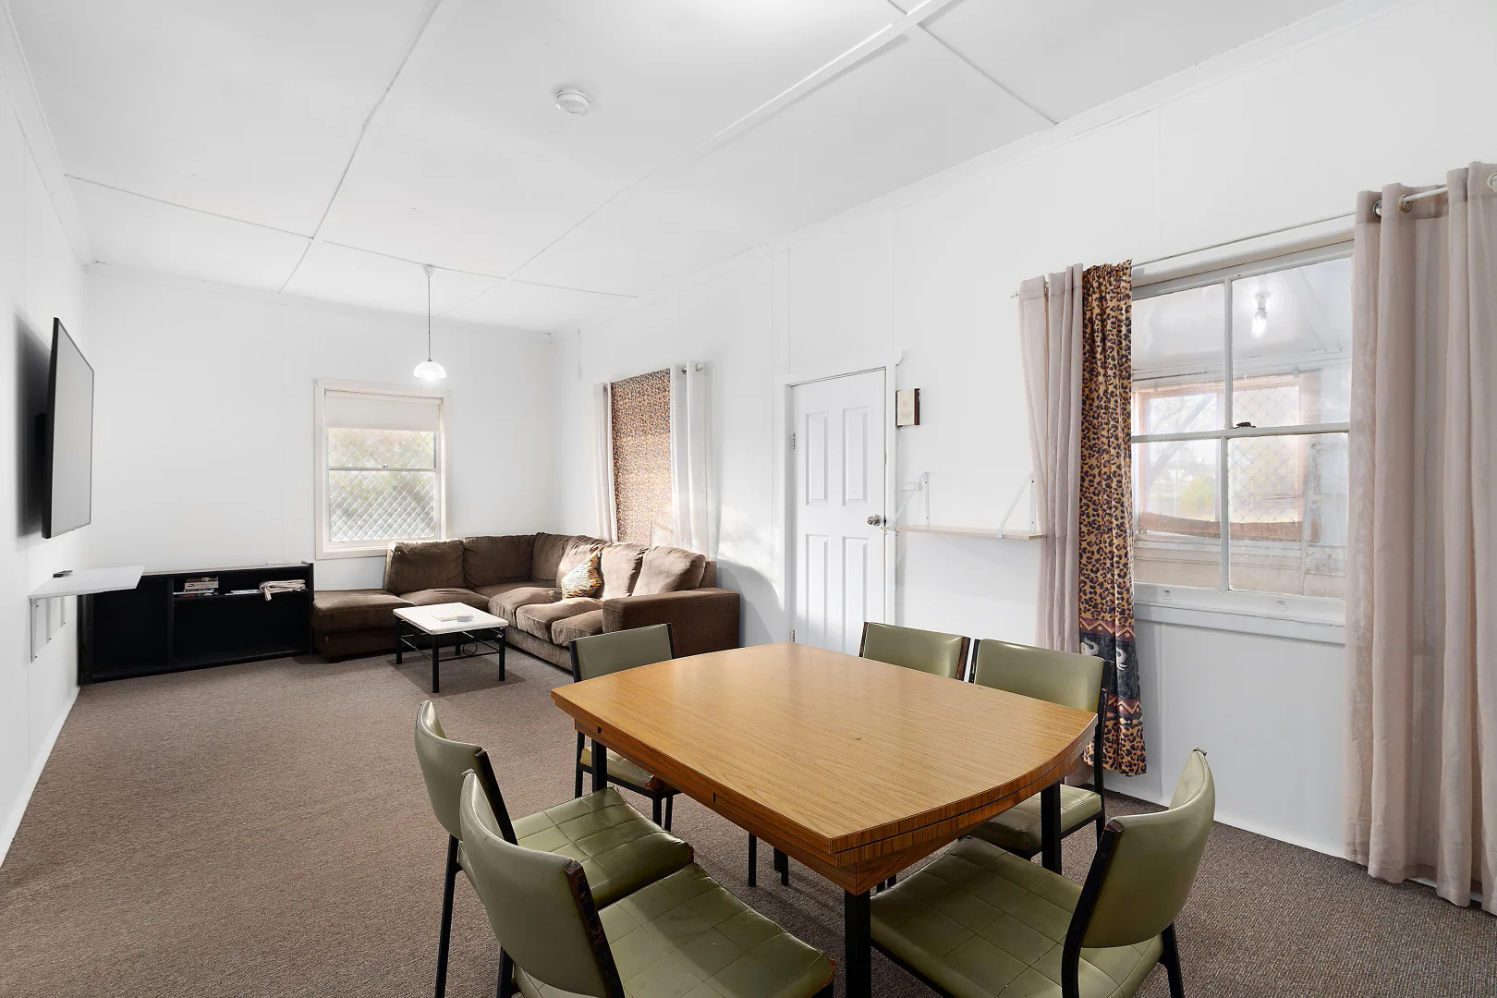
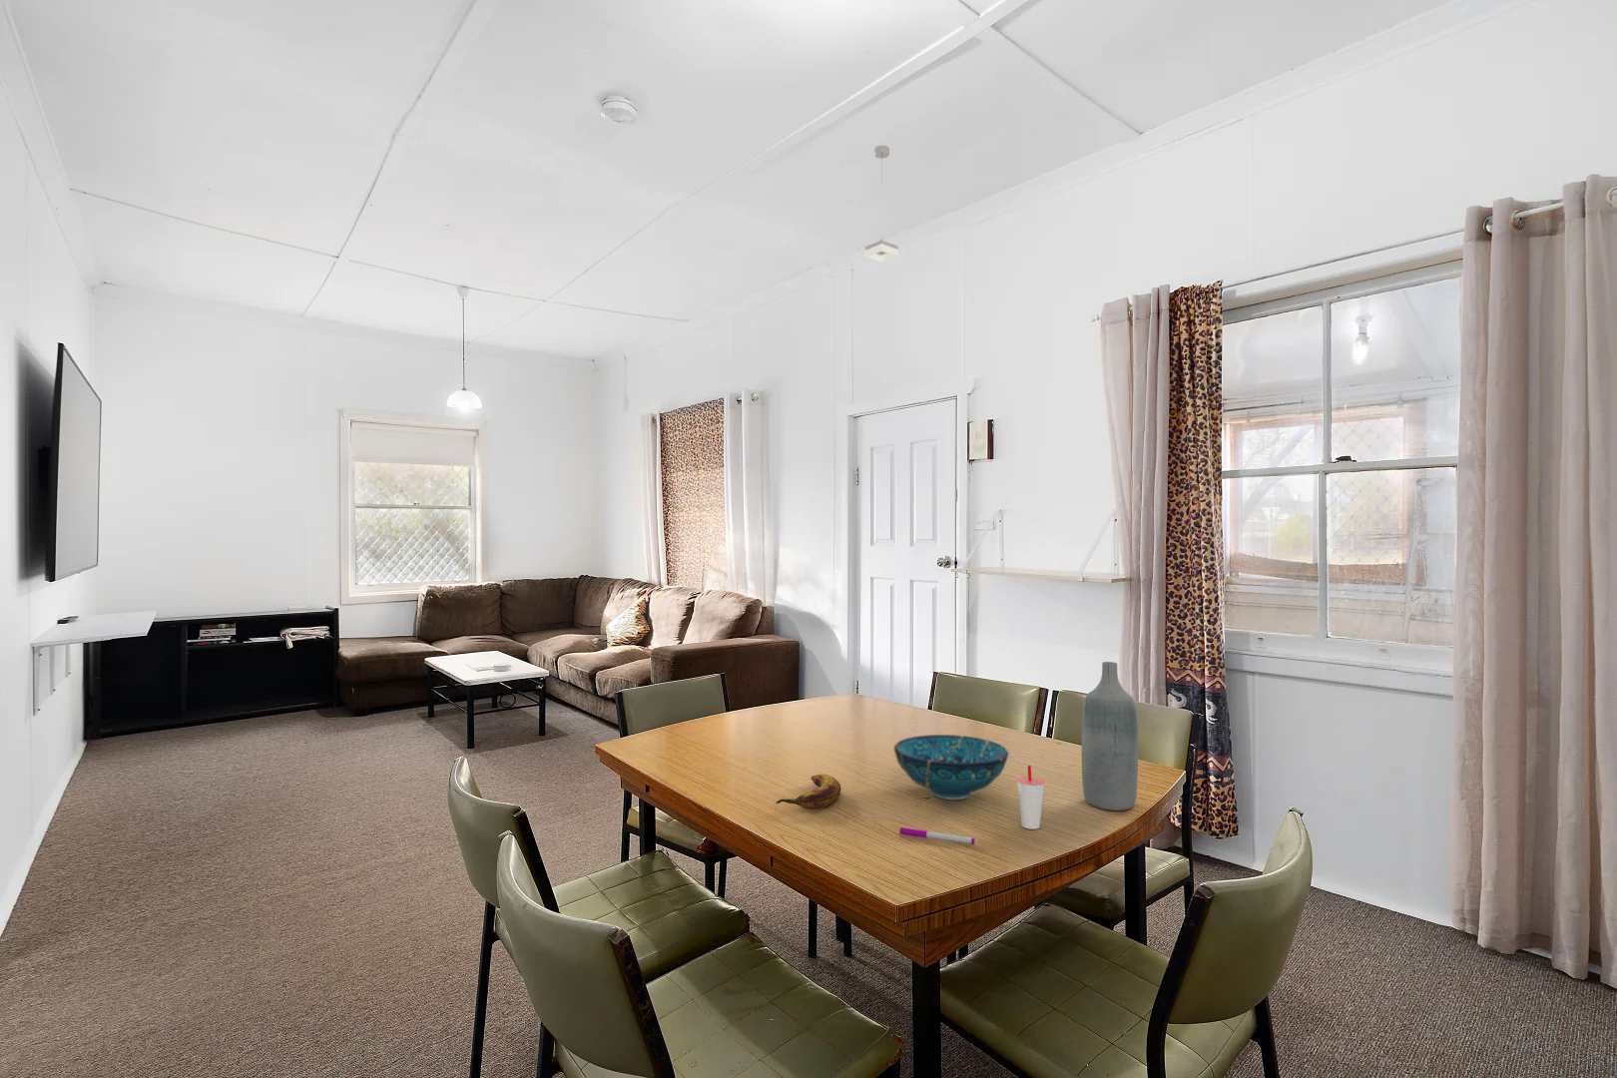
+ cup (1030, 794)
+ pendant lamp (882, 183)
+ pen (936, 835)
+ decorative bowl (950, 770)
+ banana (813, 790)
+ bottle (1109, 733)
